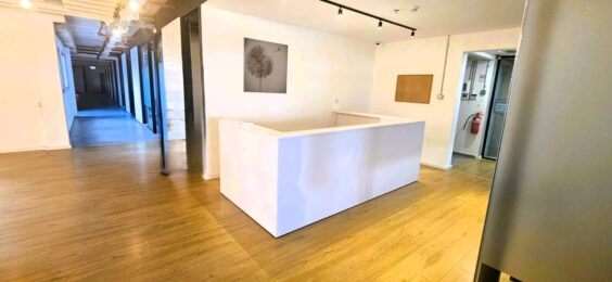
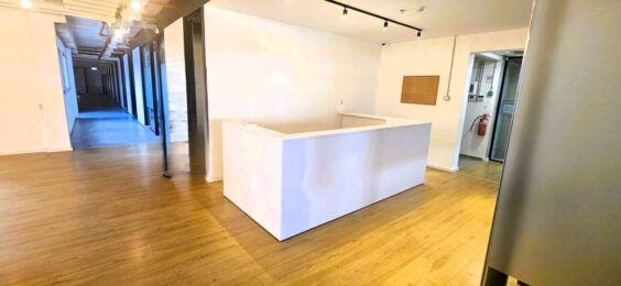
- wall art (266, 67)
